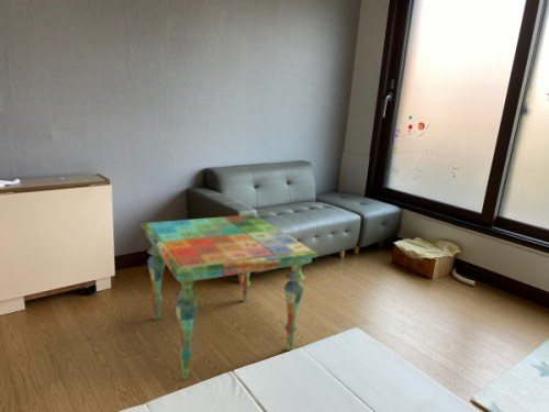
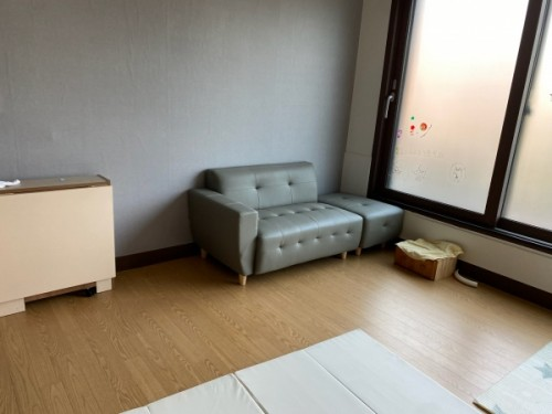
- side table (222, 276)
